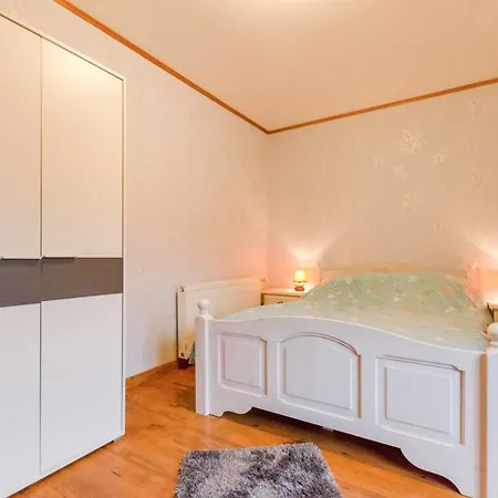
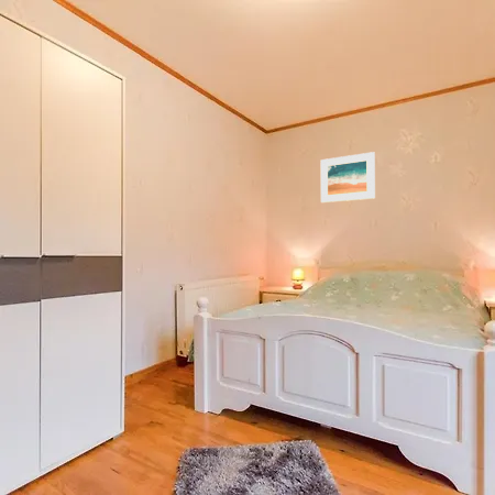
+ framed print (346, 178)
